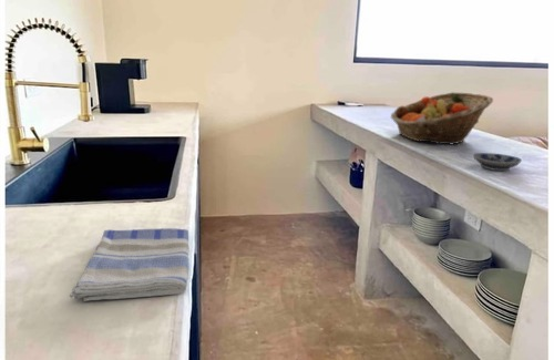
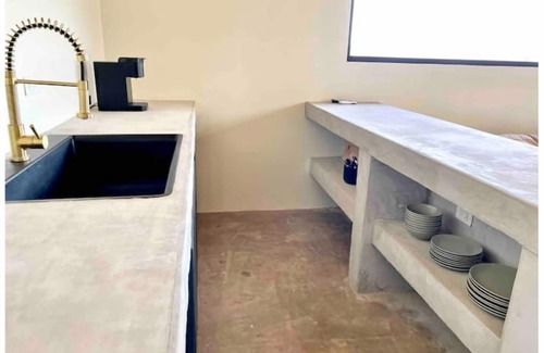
- dish towel (140, 256)
- bowl (495, 162)
- fruit basket (438, 115)
